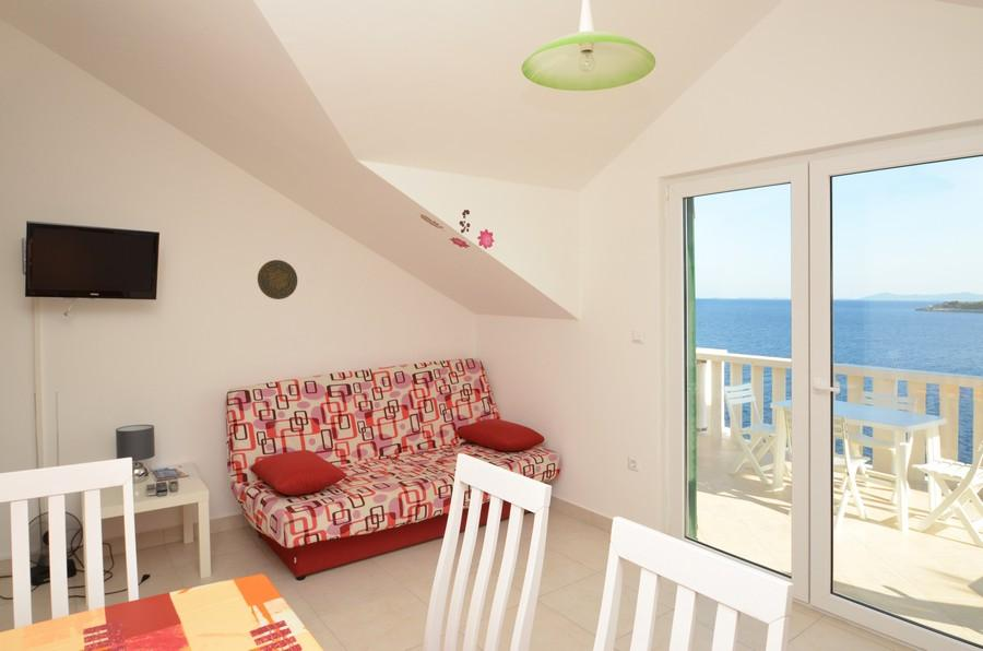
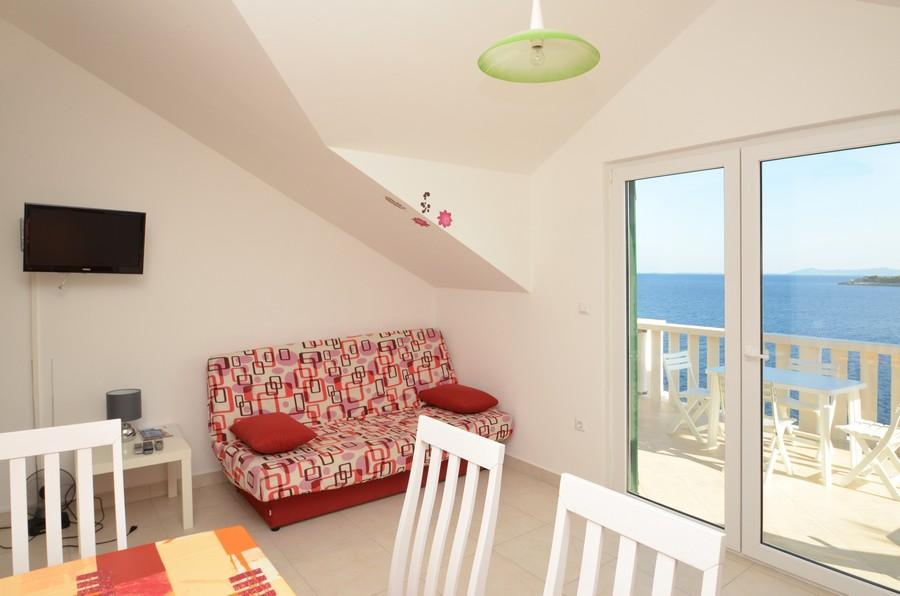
- decorative plate (277, 279)
